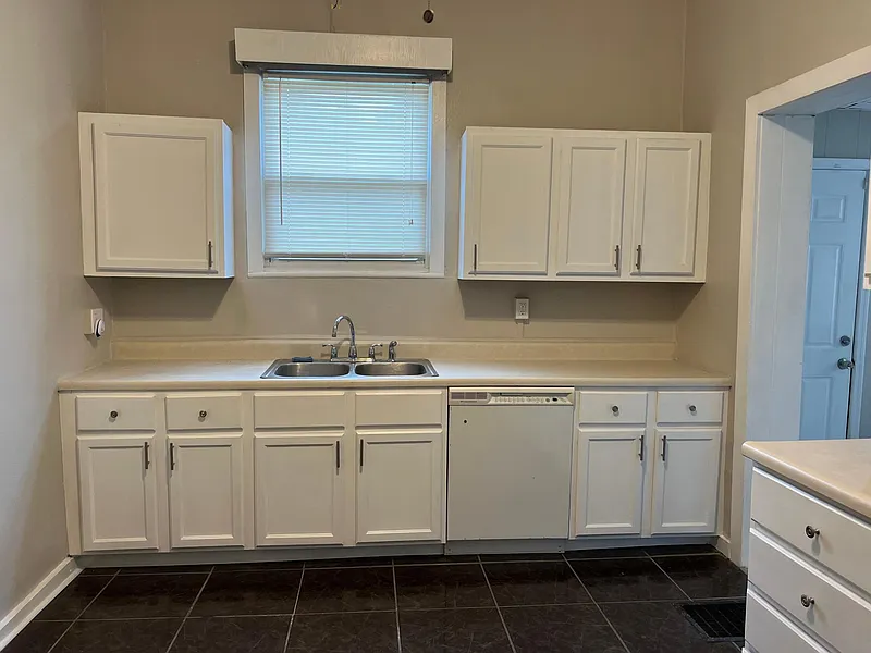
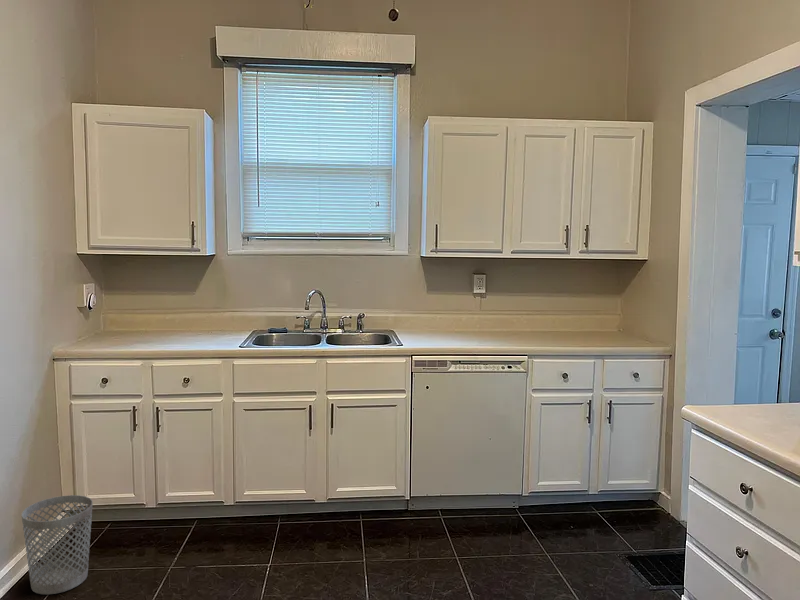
+ wastebasket (58, 544)
